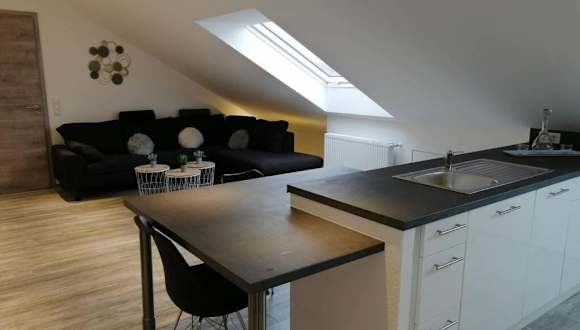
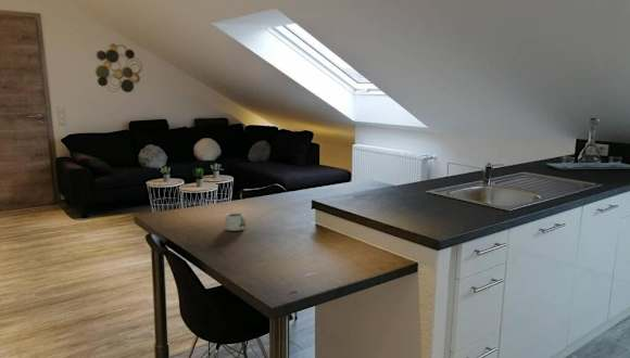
+ mug (234, 220)
